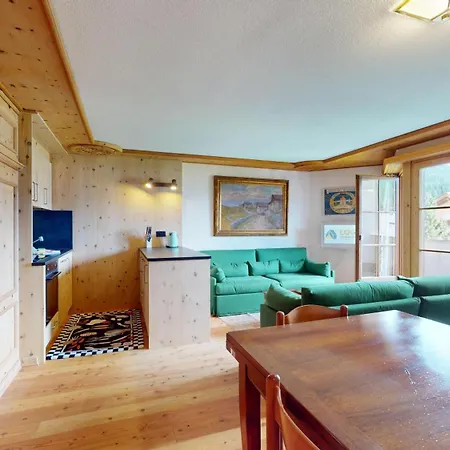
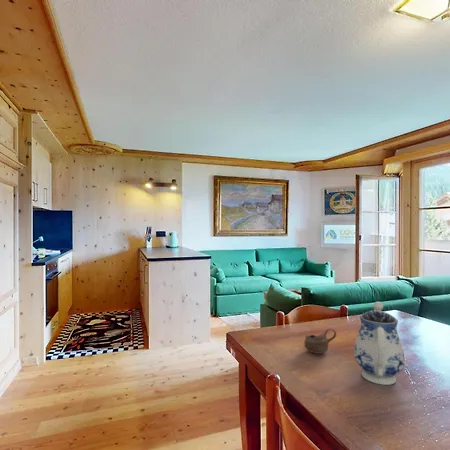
+ cup (319, 340)
+ teapot (378, 339)
